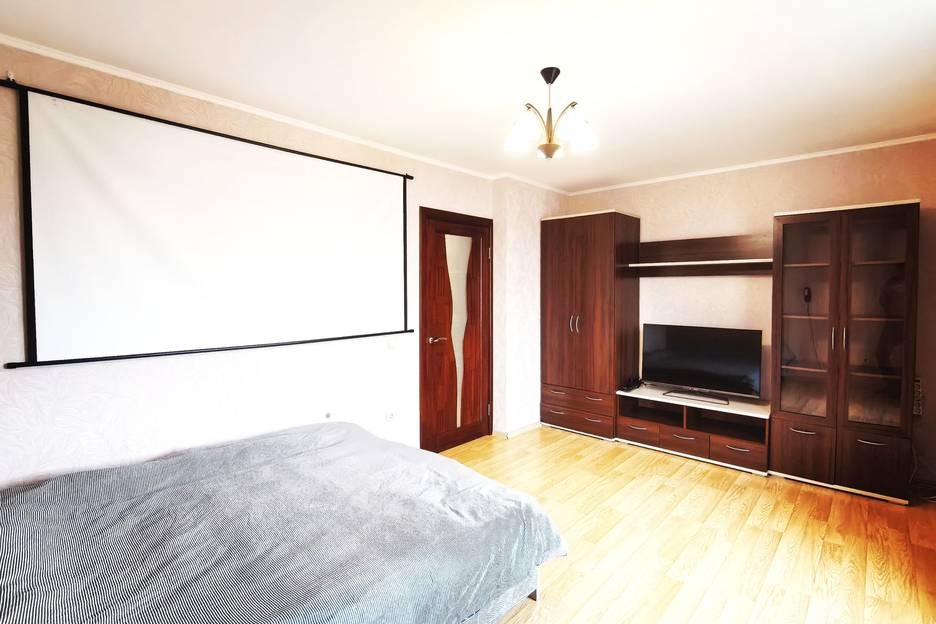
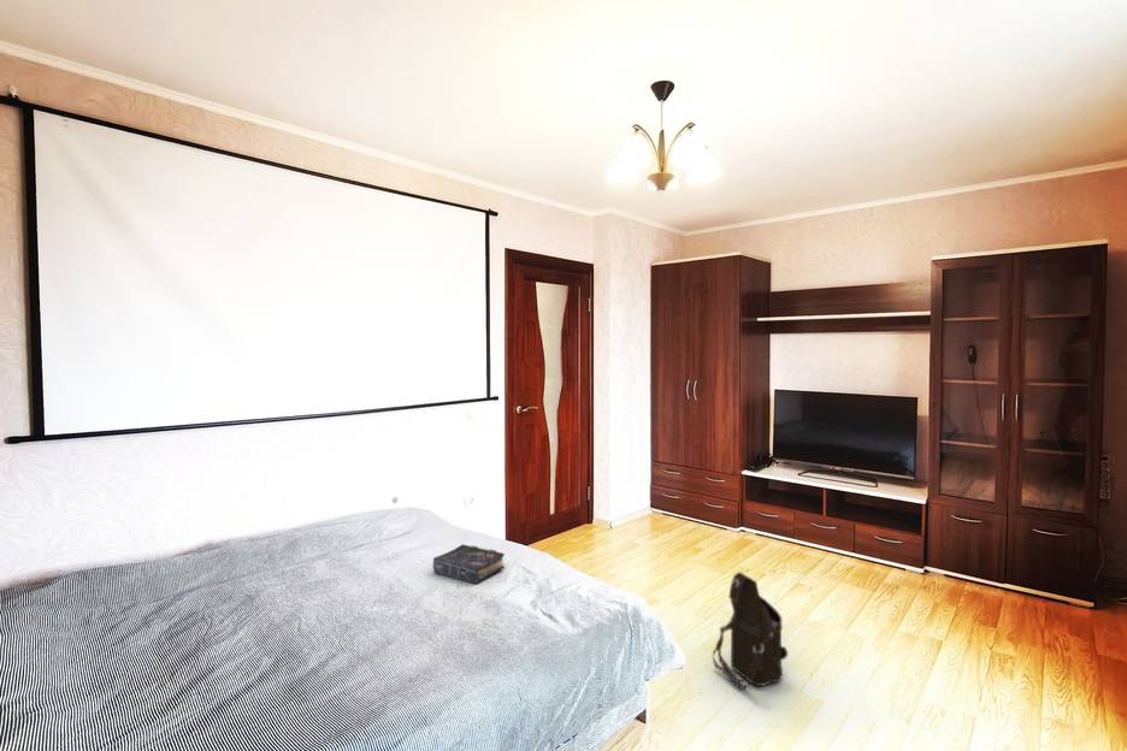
+ book (468, 562)
+ shoulder bag (753, 627)
